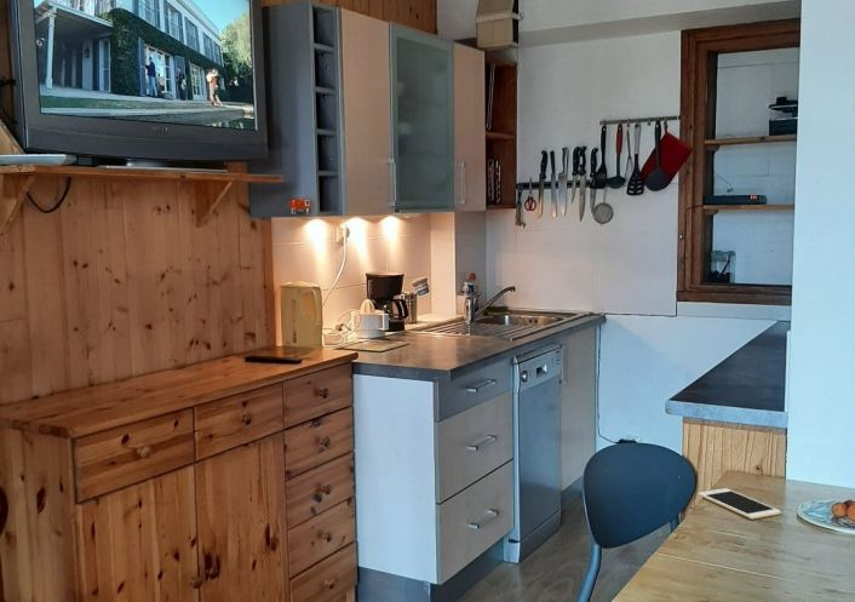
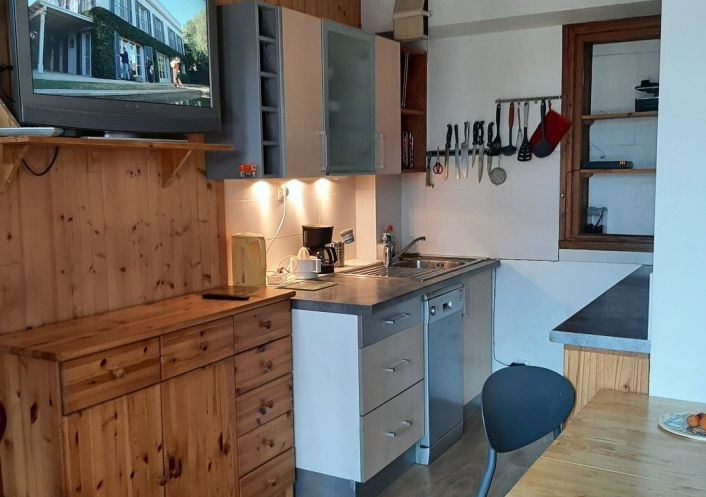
- cell phone (738, 503)
